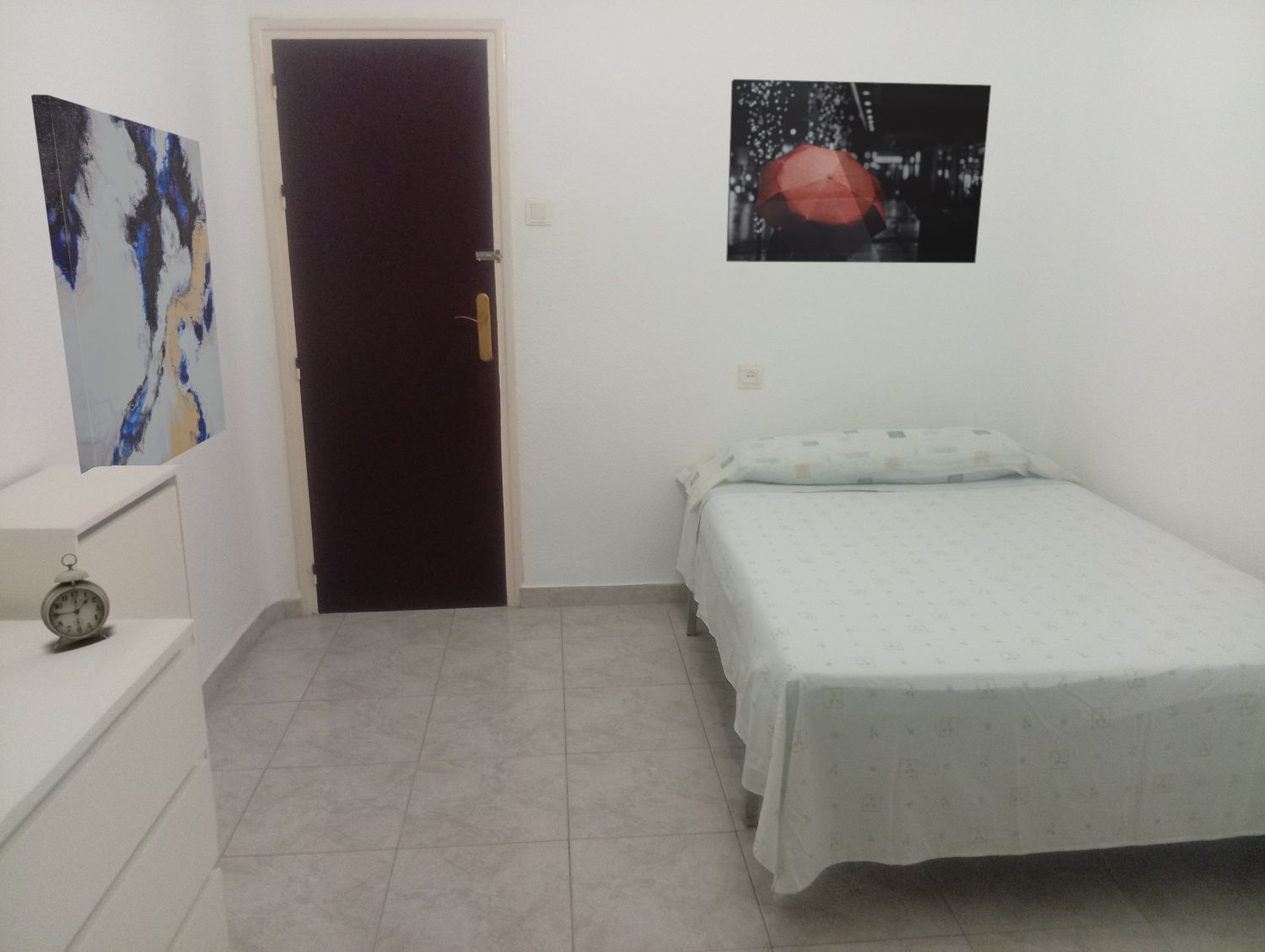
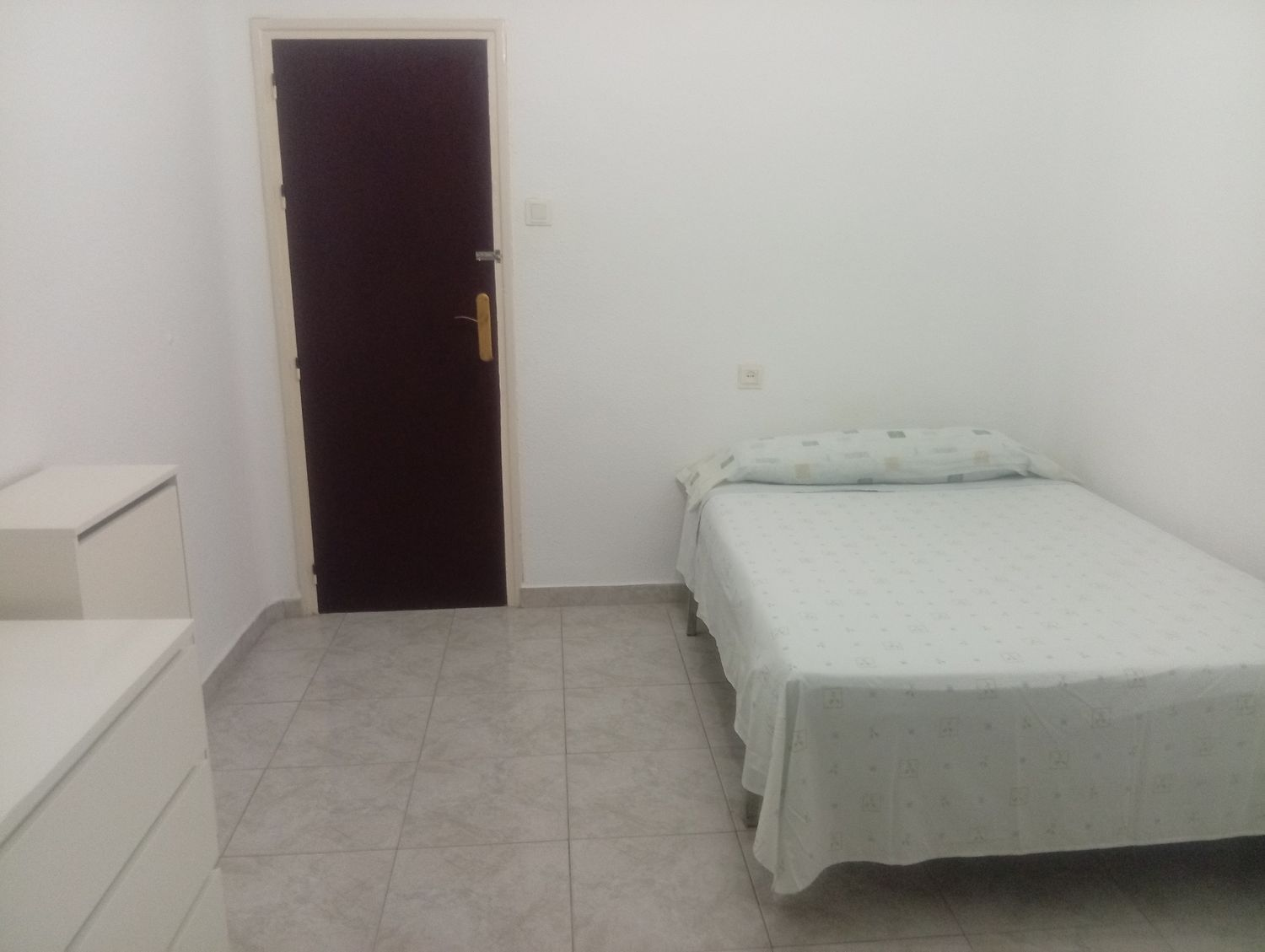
- wall art (857, 174)
- wall art (148, 297)
- alarm clock (74, 598)
